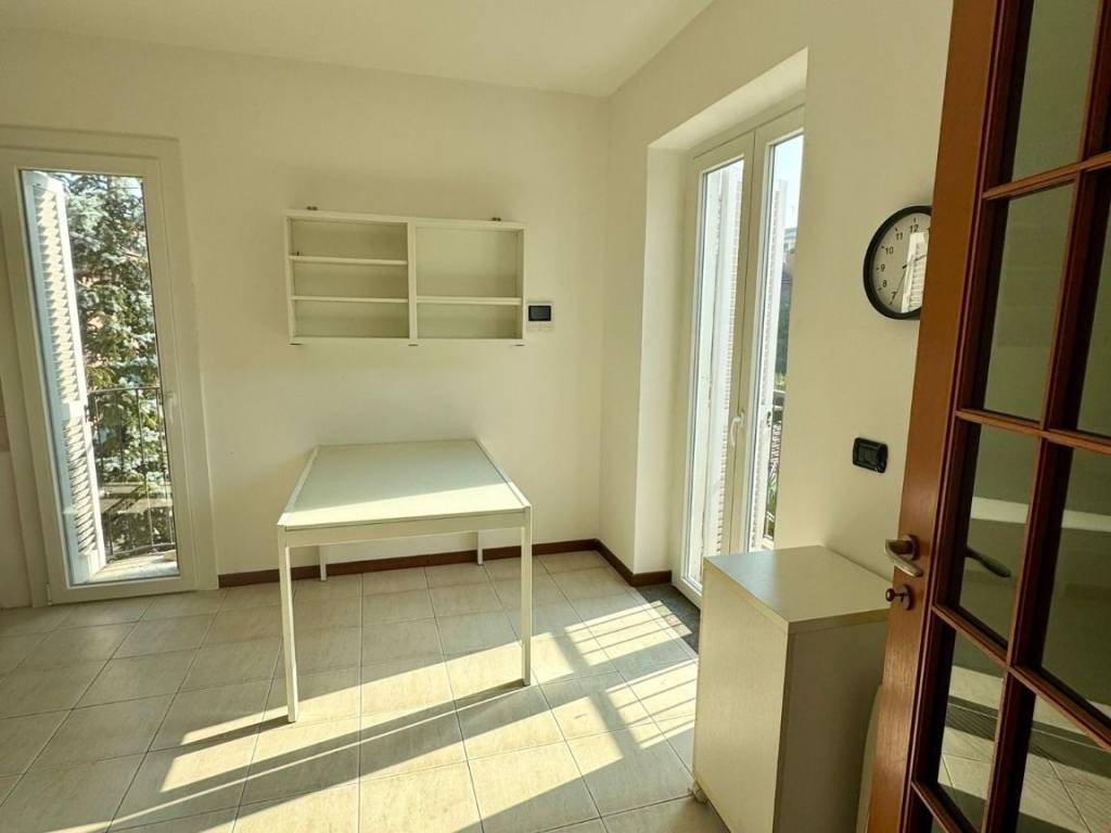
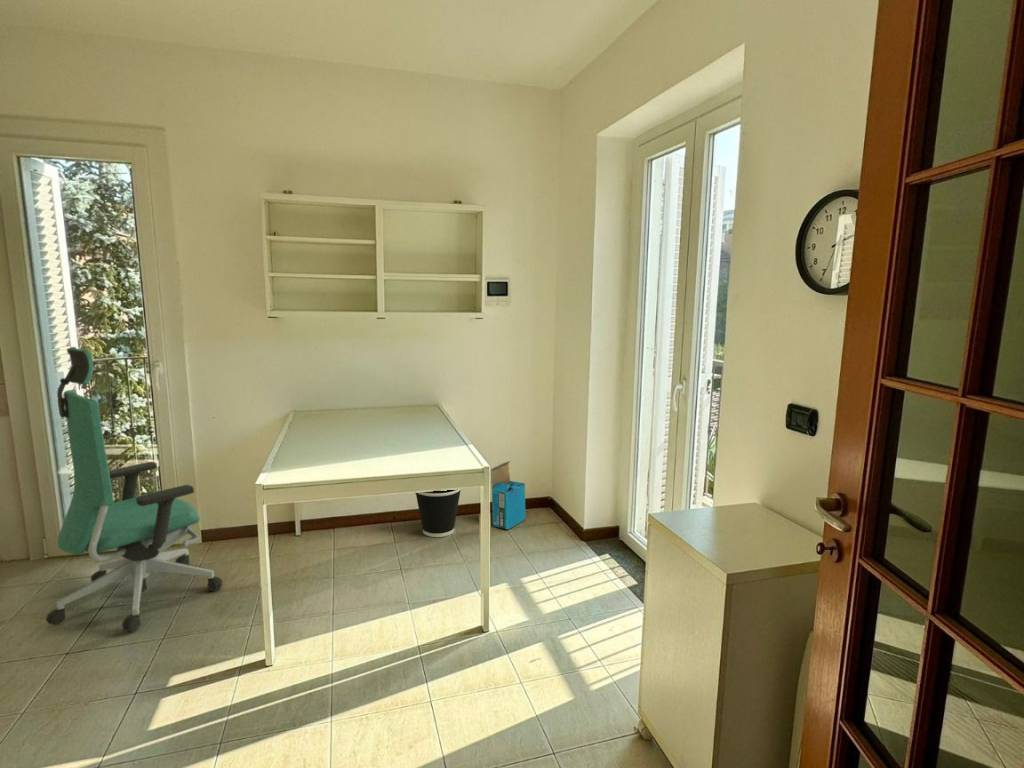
+ wastebasket (438, 508)
+ cardboard box (507, 493)
+ chair (123, 475)
